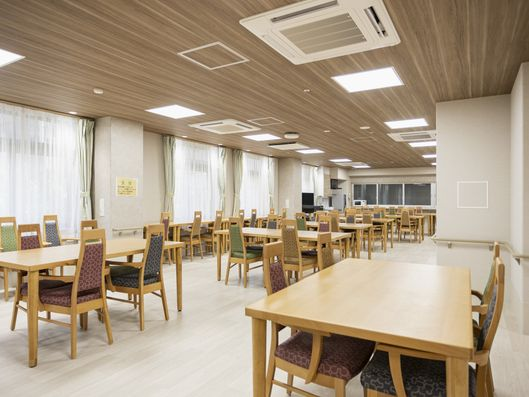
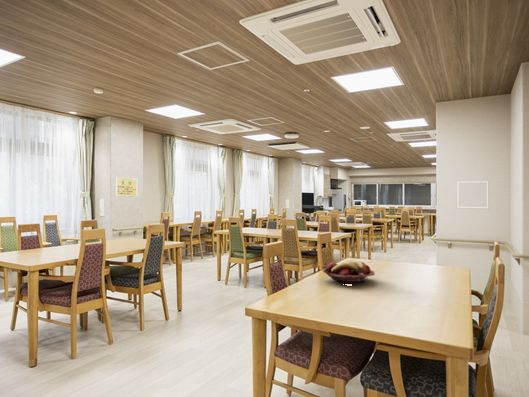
+ fruit basket (349, 270)
